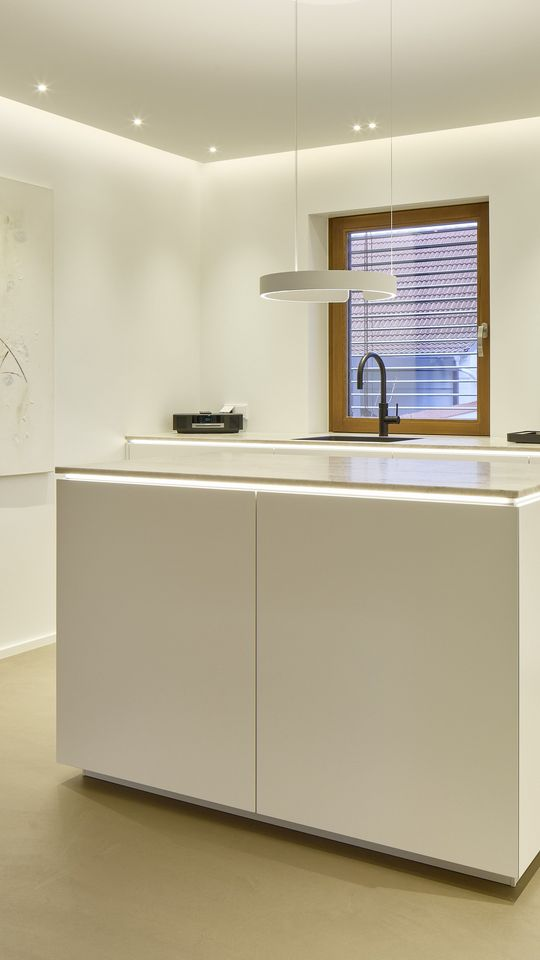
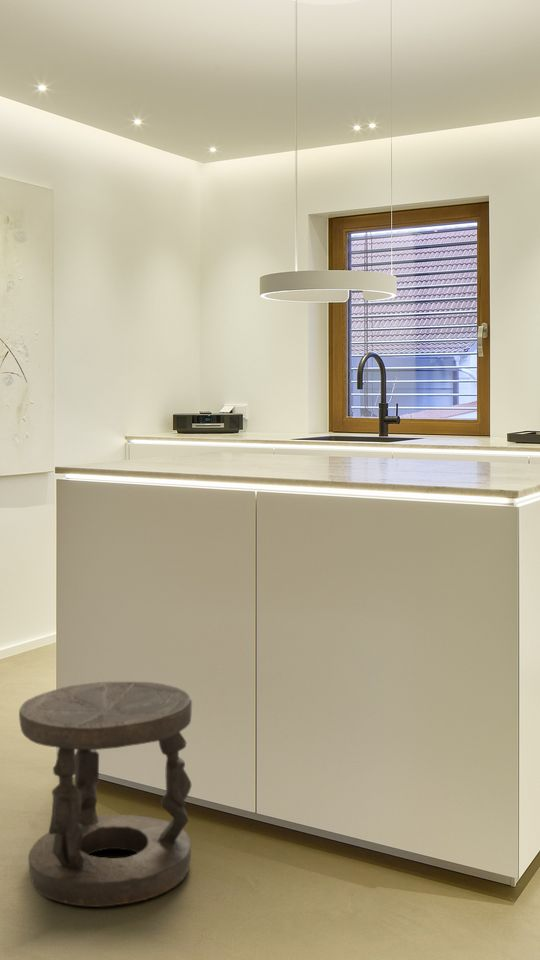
+ stool (97, 783)
